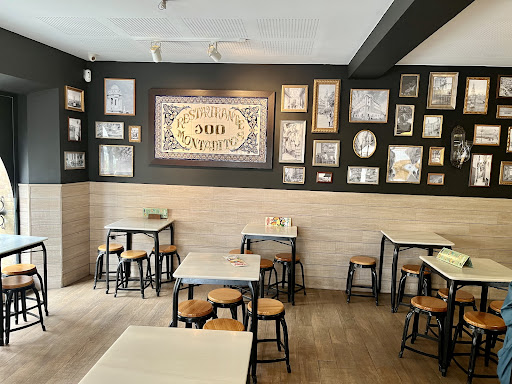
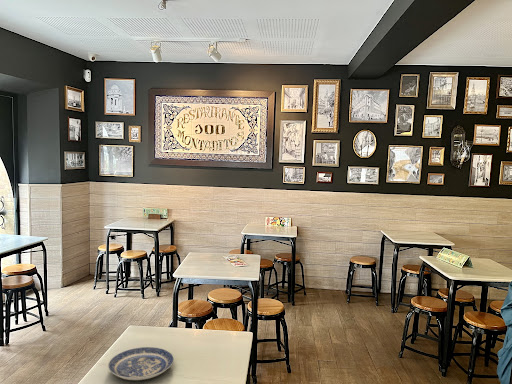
+ plate (141, 365)
